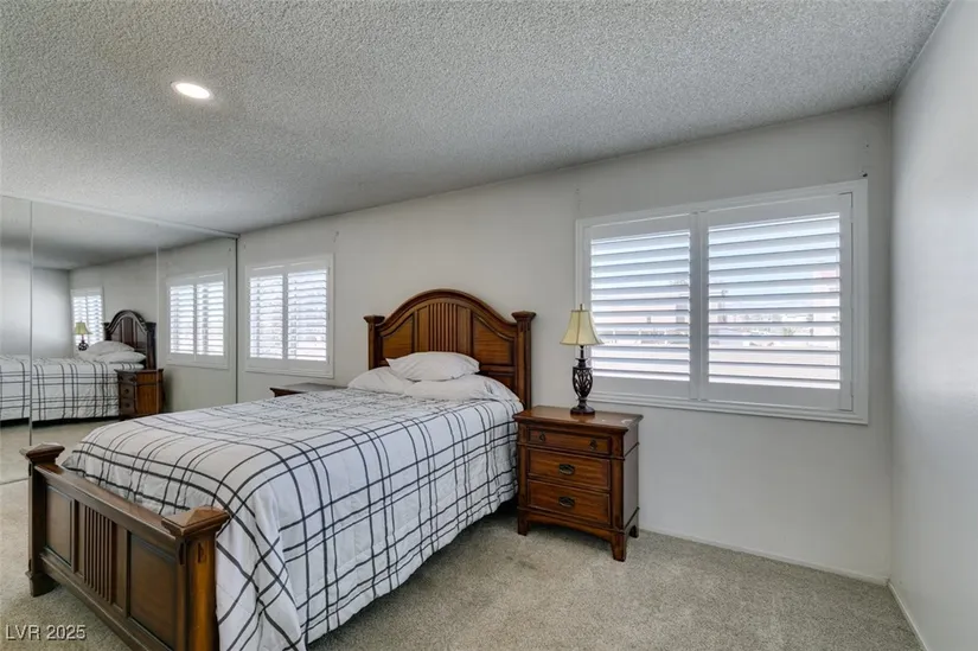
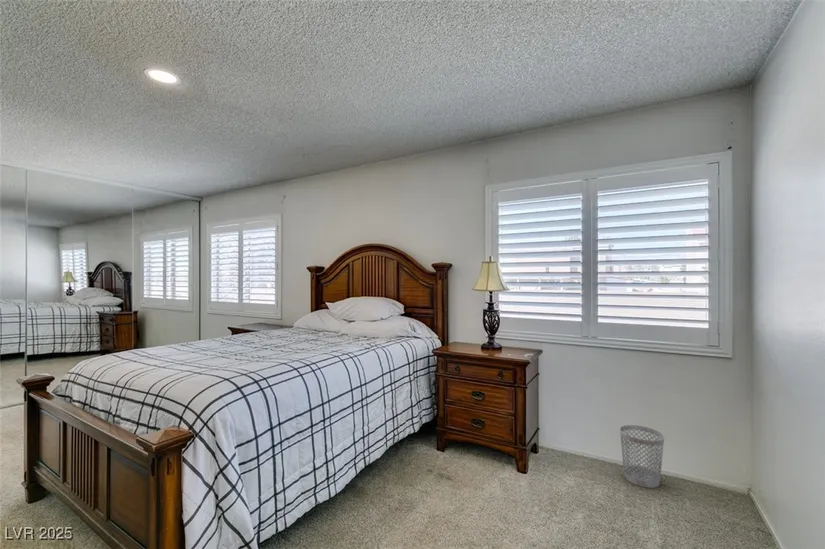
+ wastebasket (642, 456)
